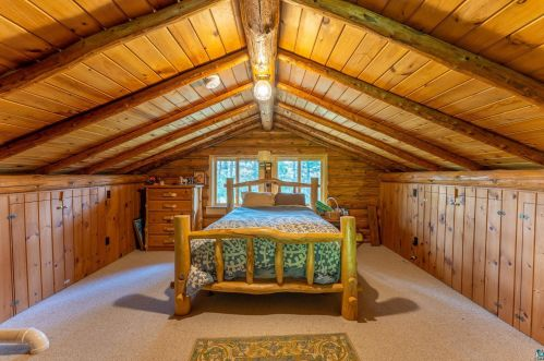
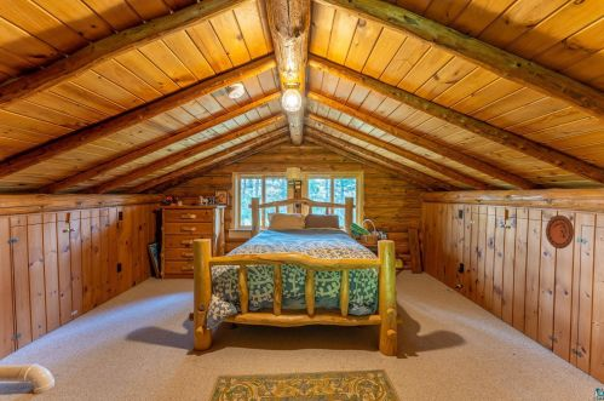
+ decorative plate (559, 231)
